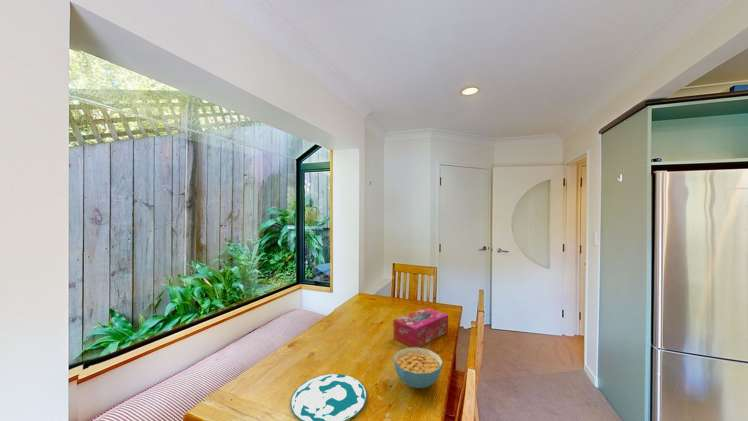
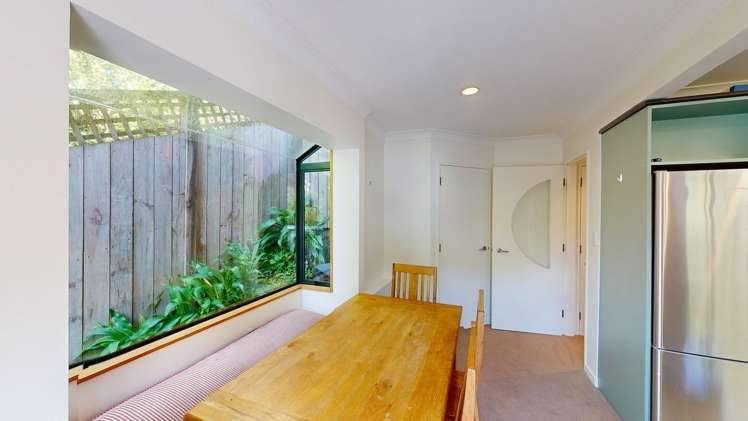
- cereal bowl (417, 371)
- plate (329, 392)
- tissue box (421, 326)
